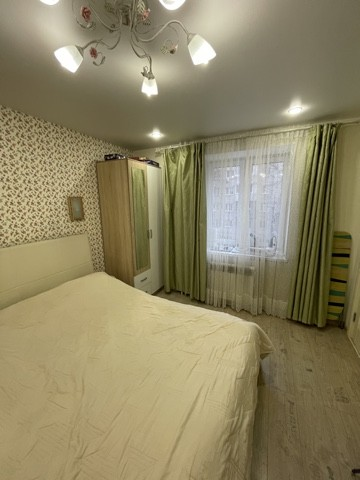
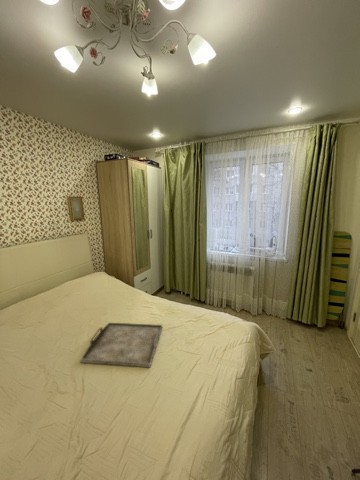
+ serving tray (126, 338)
